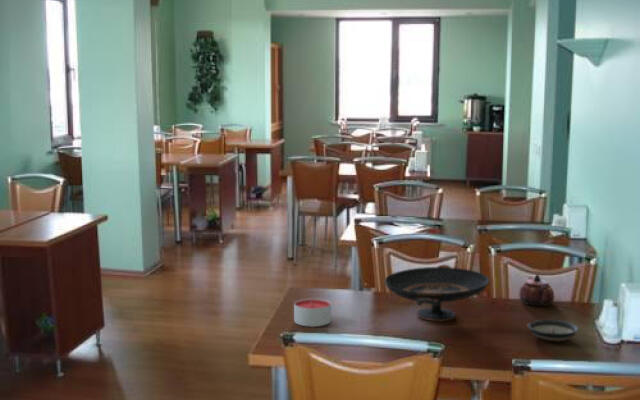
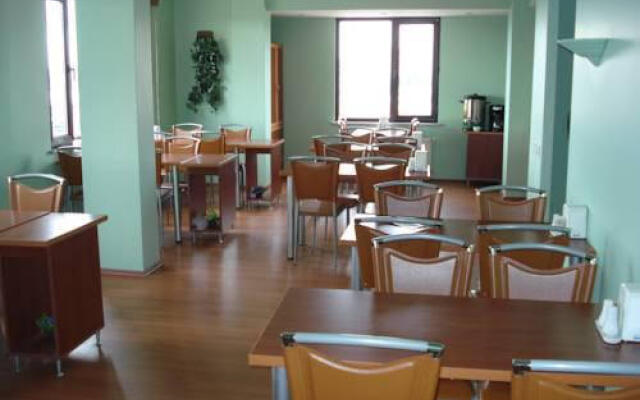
- candle (312, 311)
- decorative bowl (435, 296)
- saucer (552, 331)
- teapot (537, 288)
